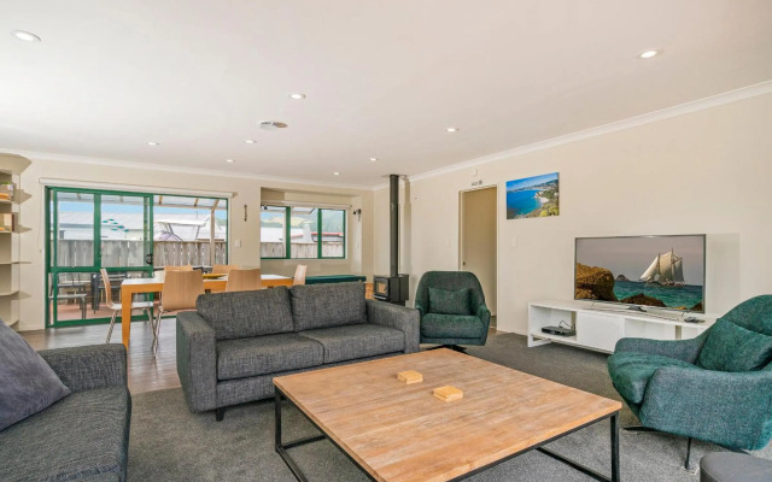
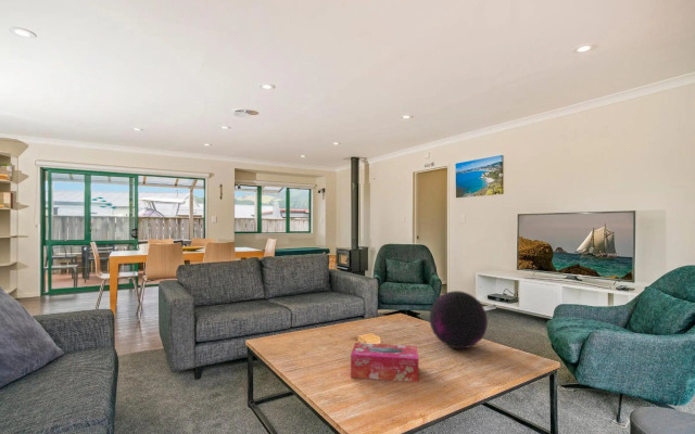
+ tissue box (384, 360)
+ decorative orb (457, 319)
